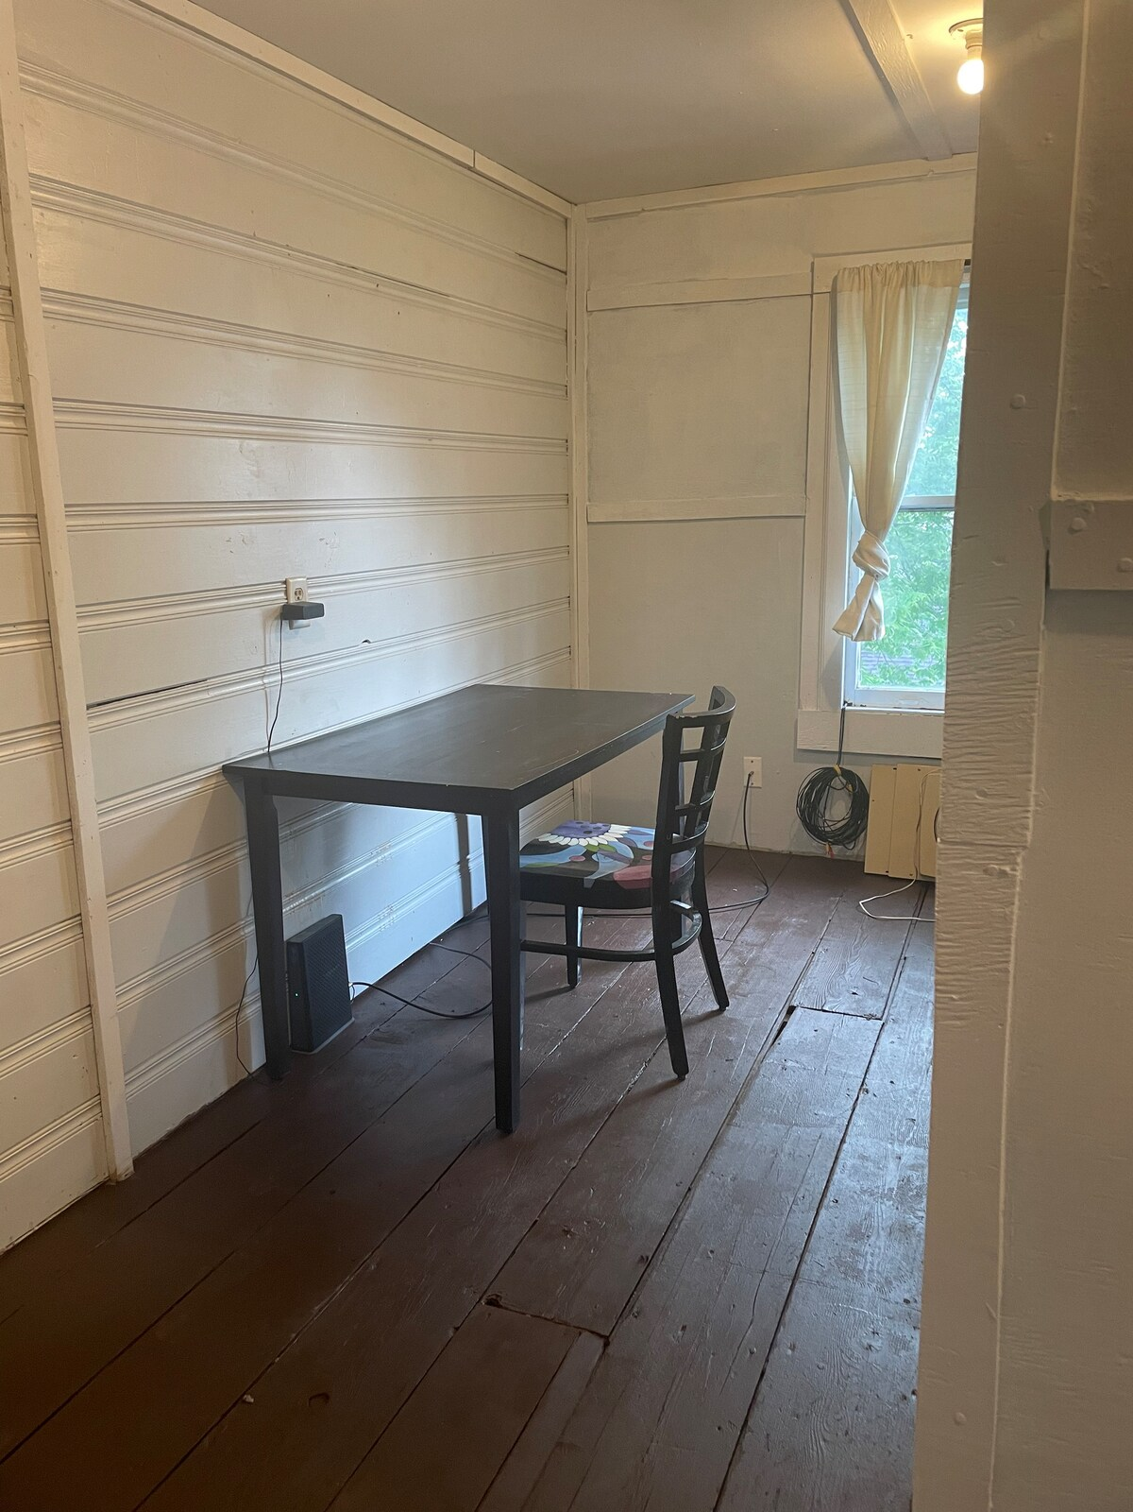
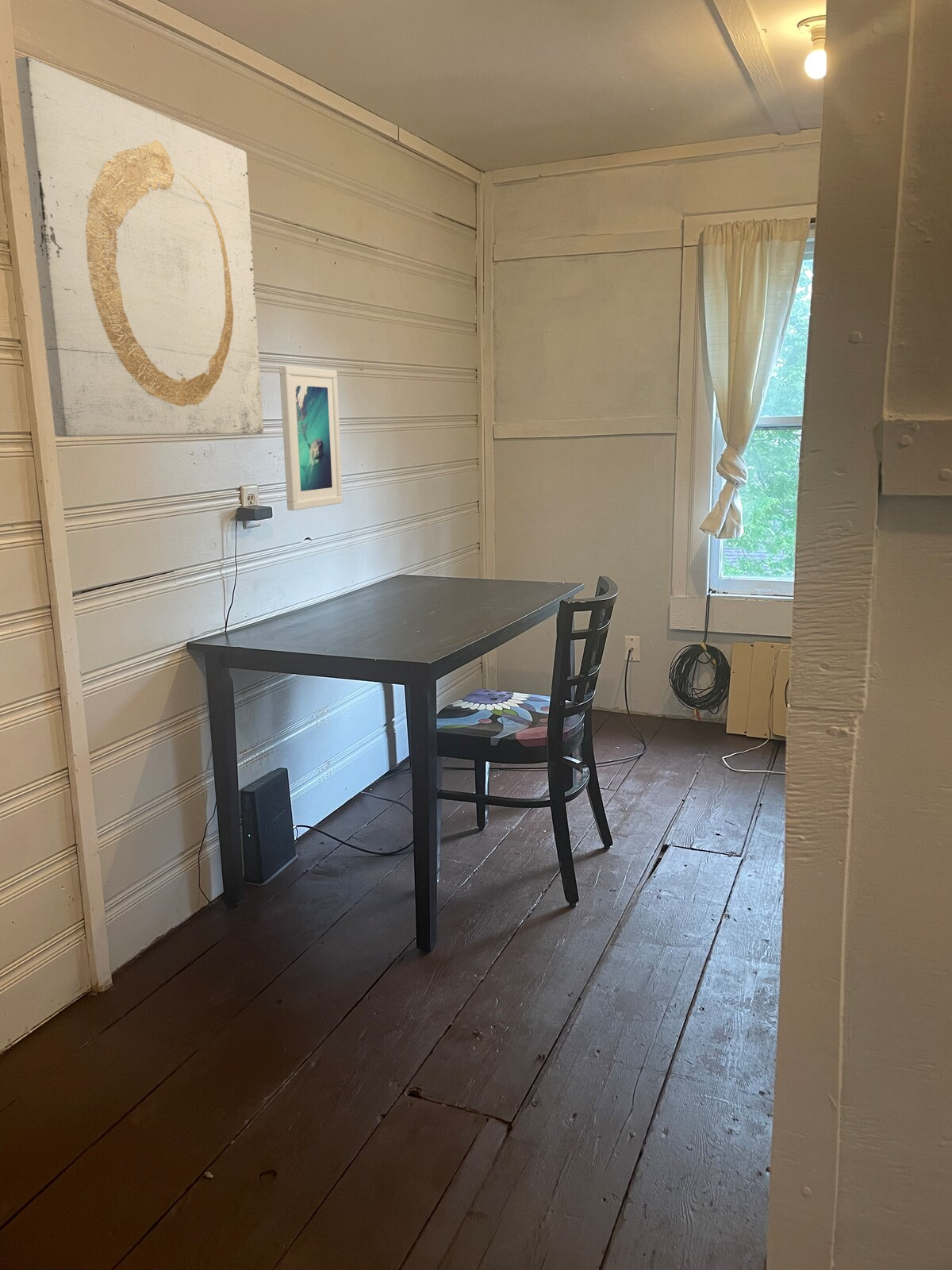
+ wall art (160, 279)
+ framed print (313, 438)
